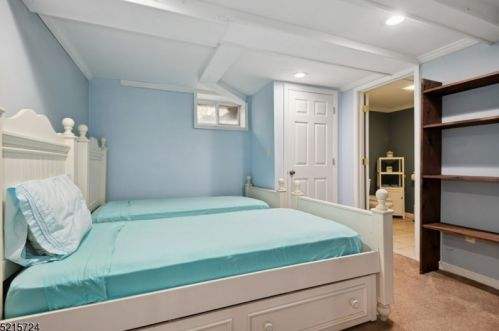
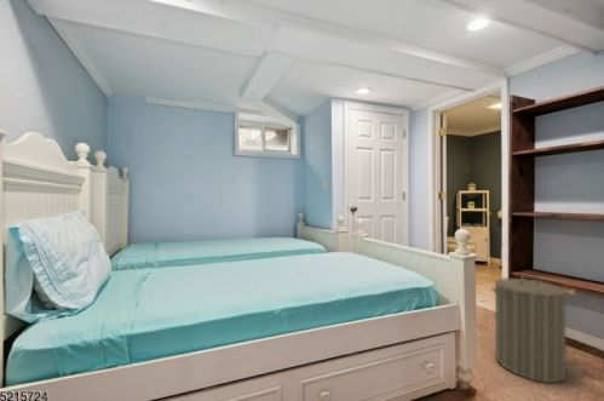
+ laundry hamper (528, 319)
